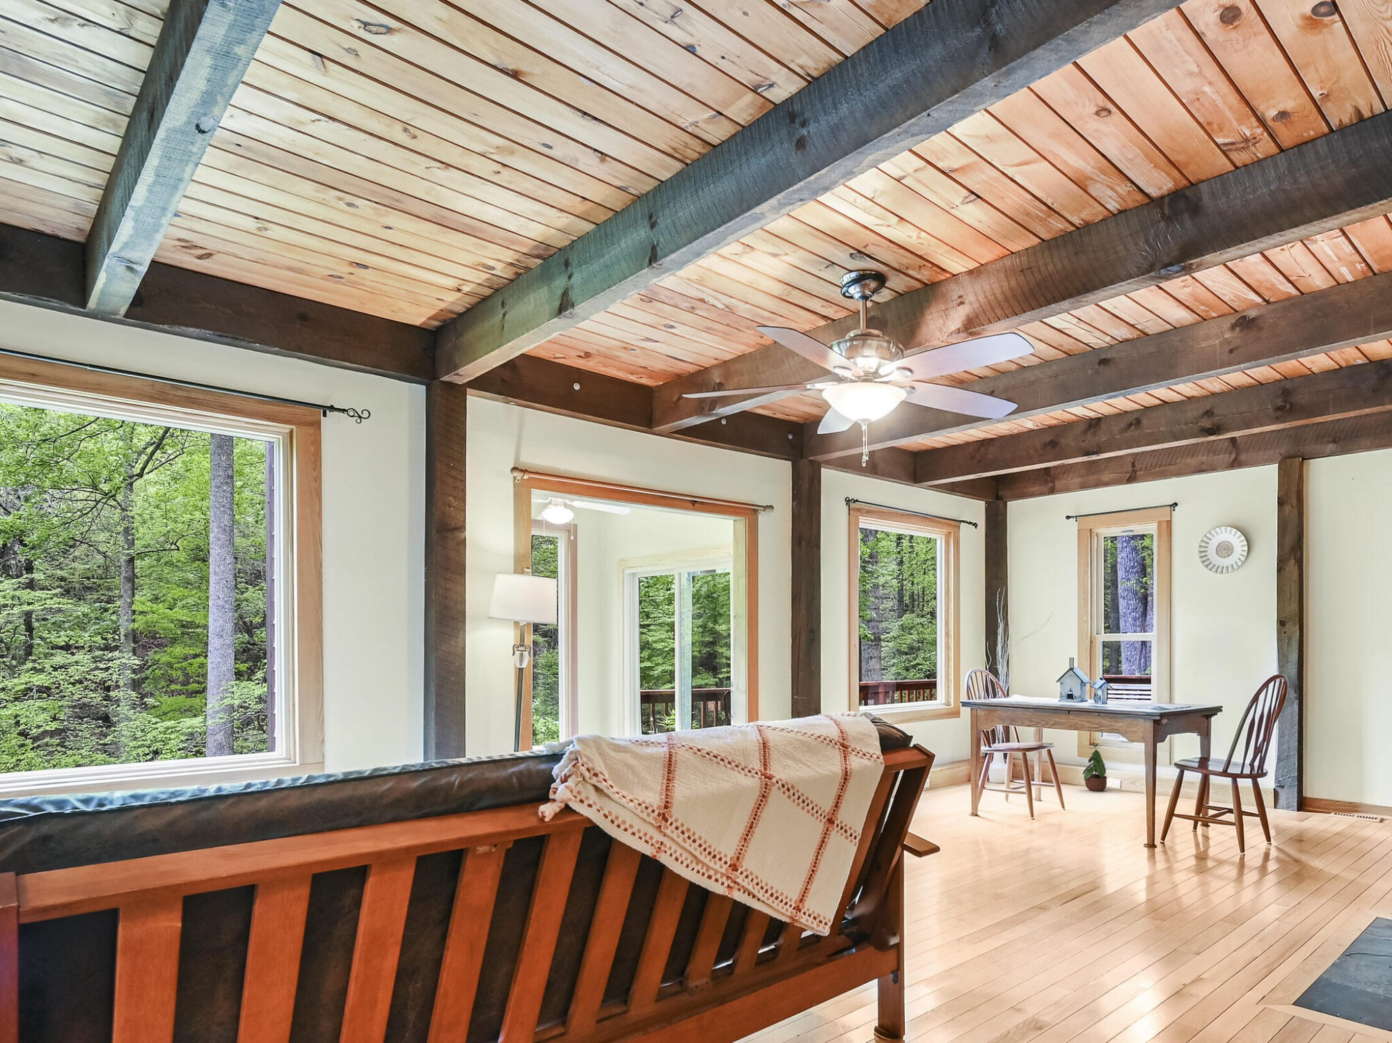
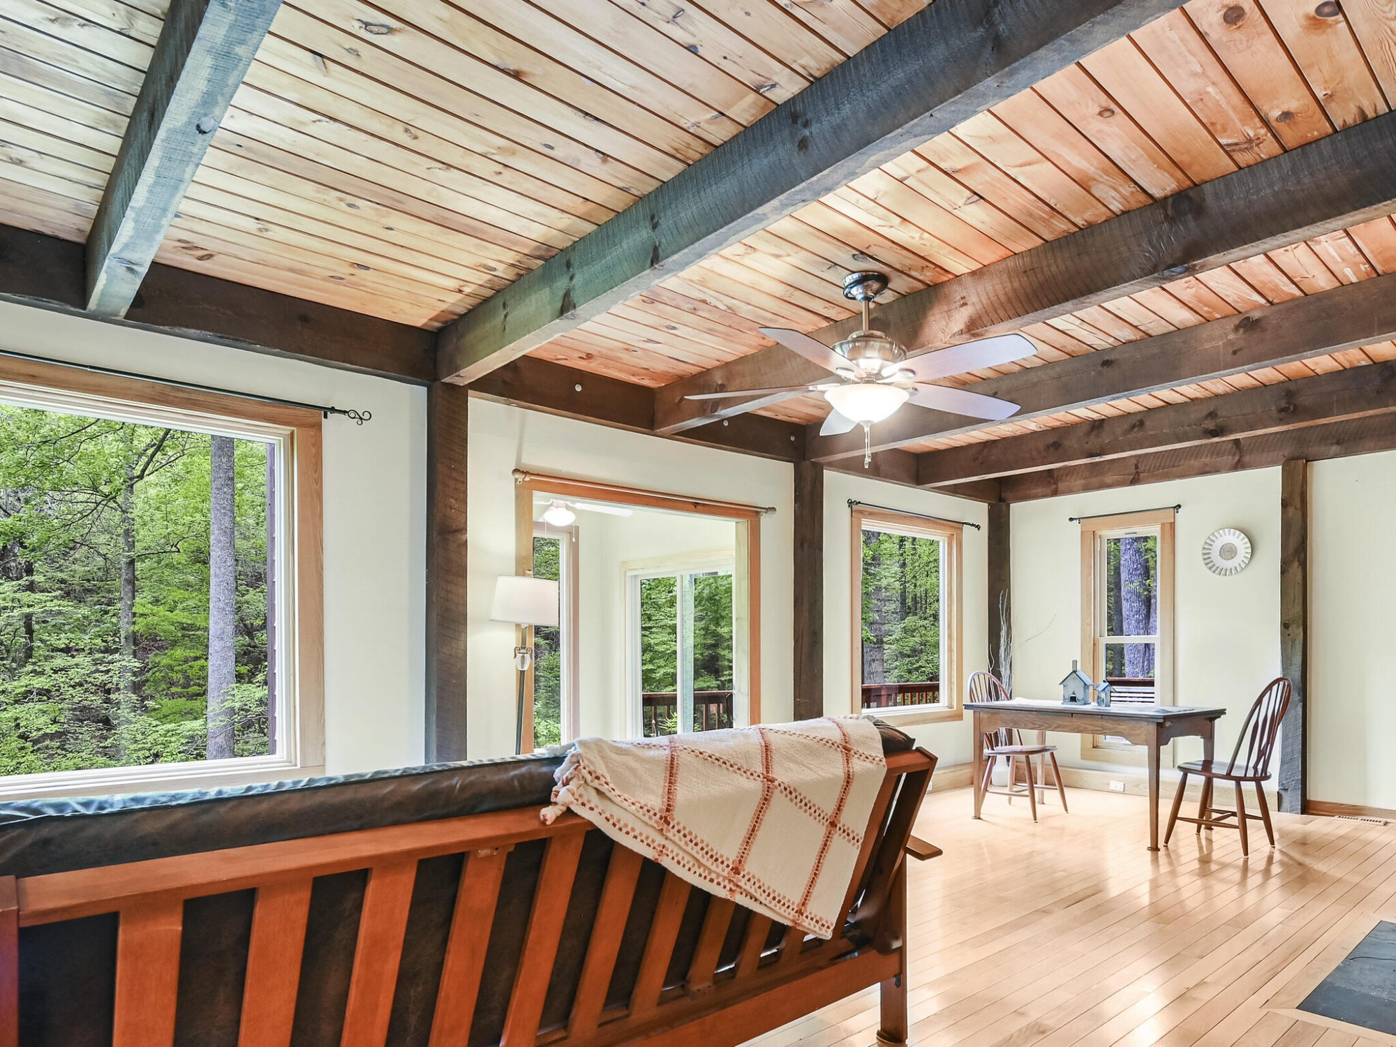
- potted plant (1095, 766)
